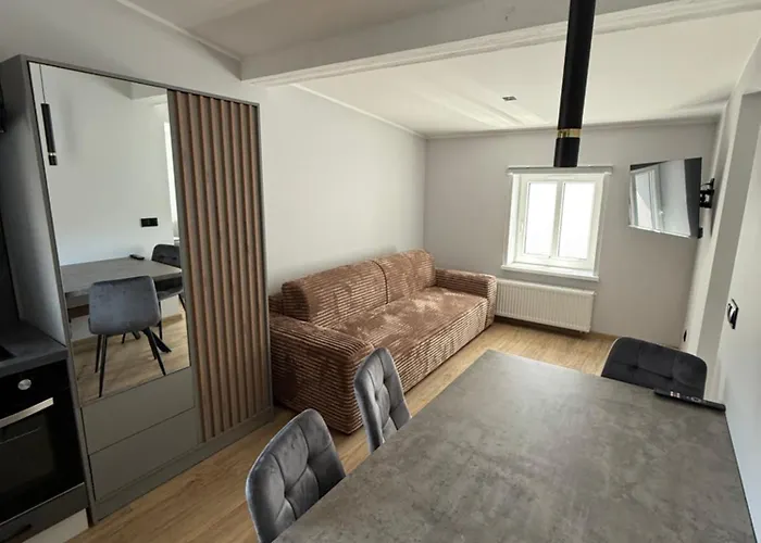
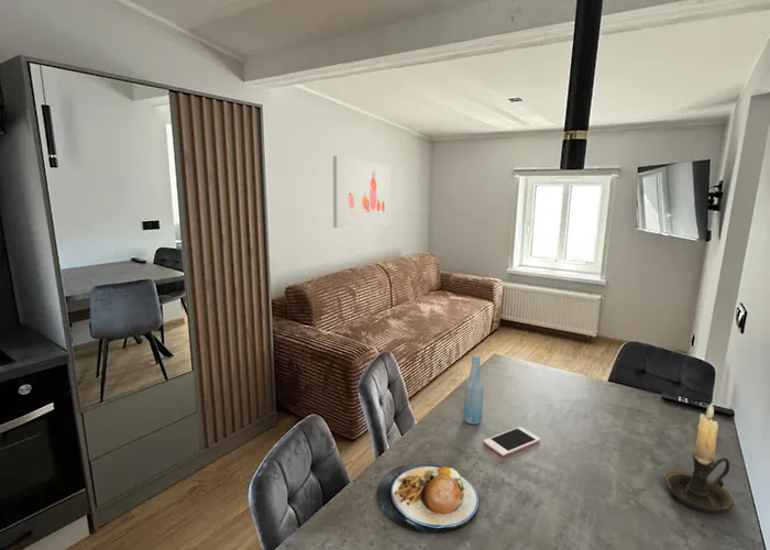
+ candle holder (710, 449)
+ wall art (364, 194)
+ plate (427, 482)
+ cell phone (512, 440)
+ bottle (474, 388)
